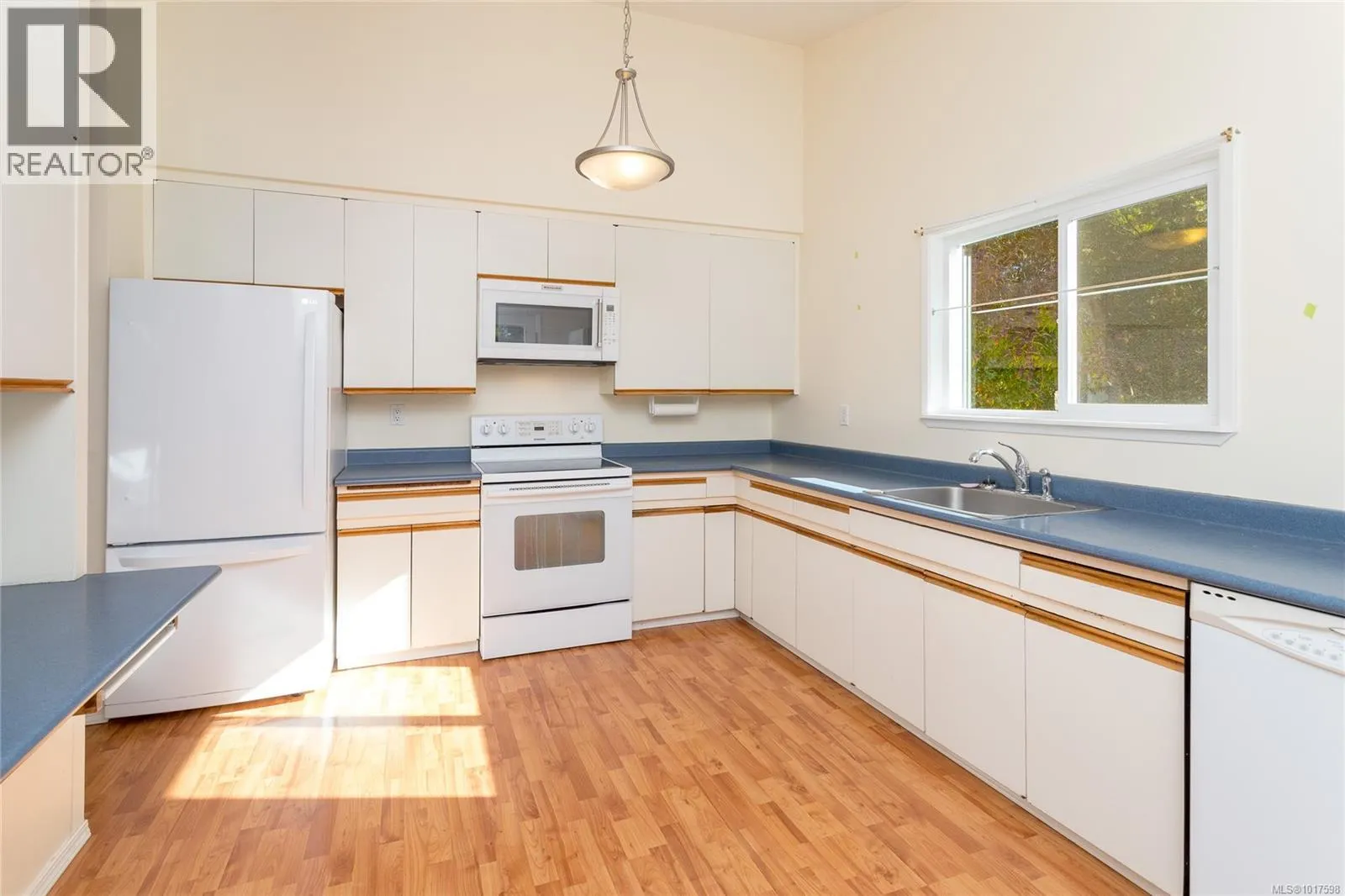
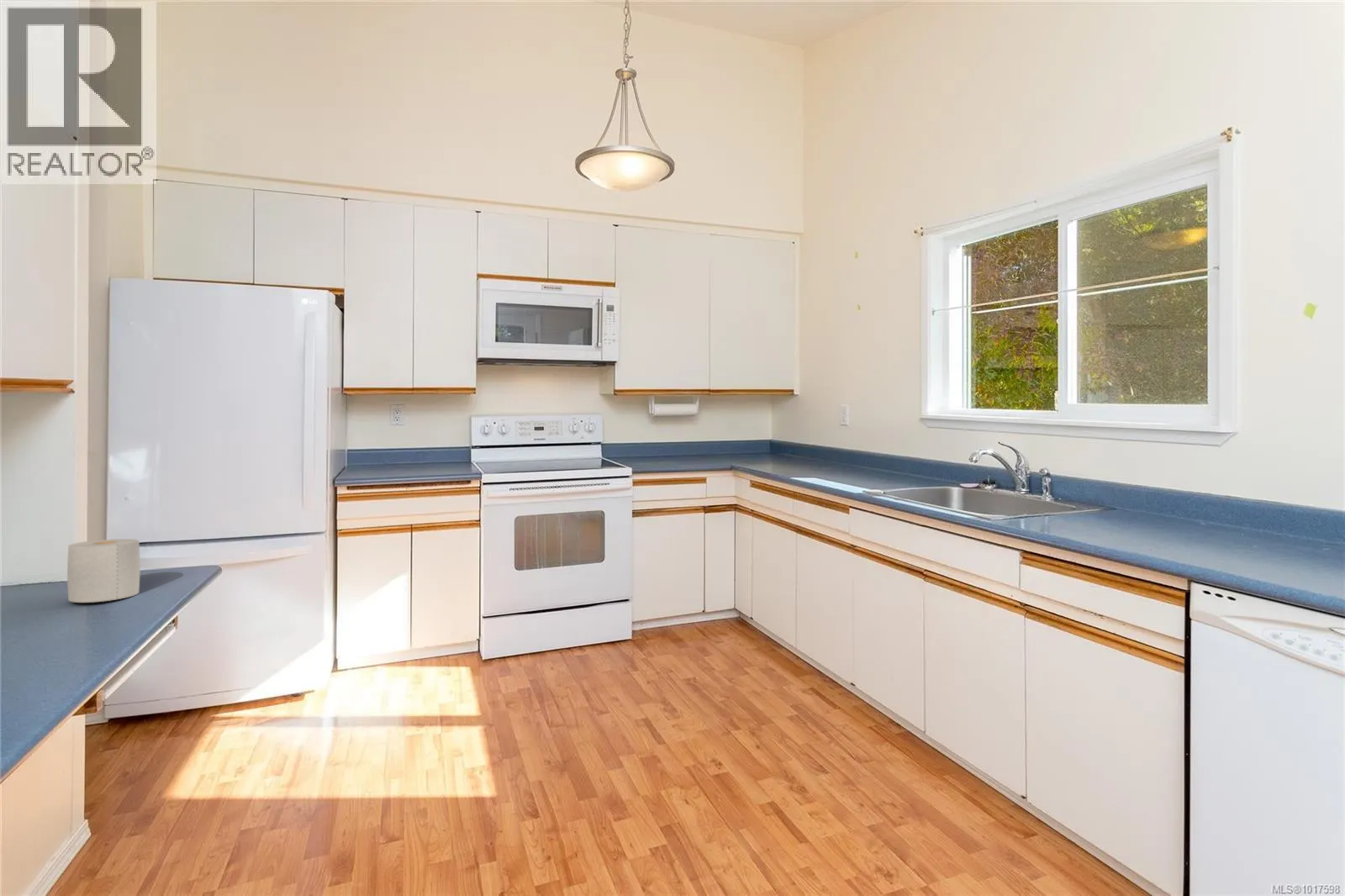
+ paper towel roll (104, 569)
